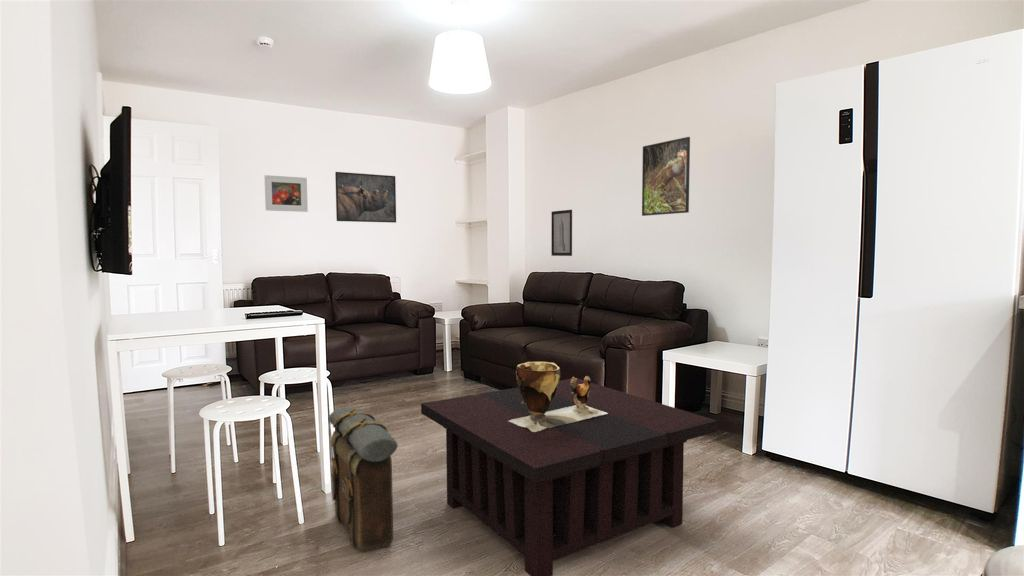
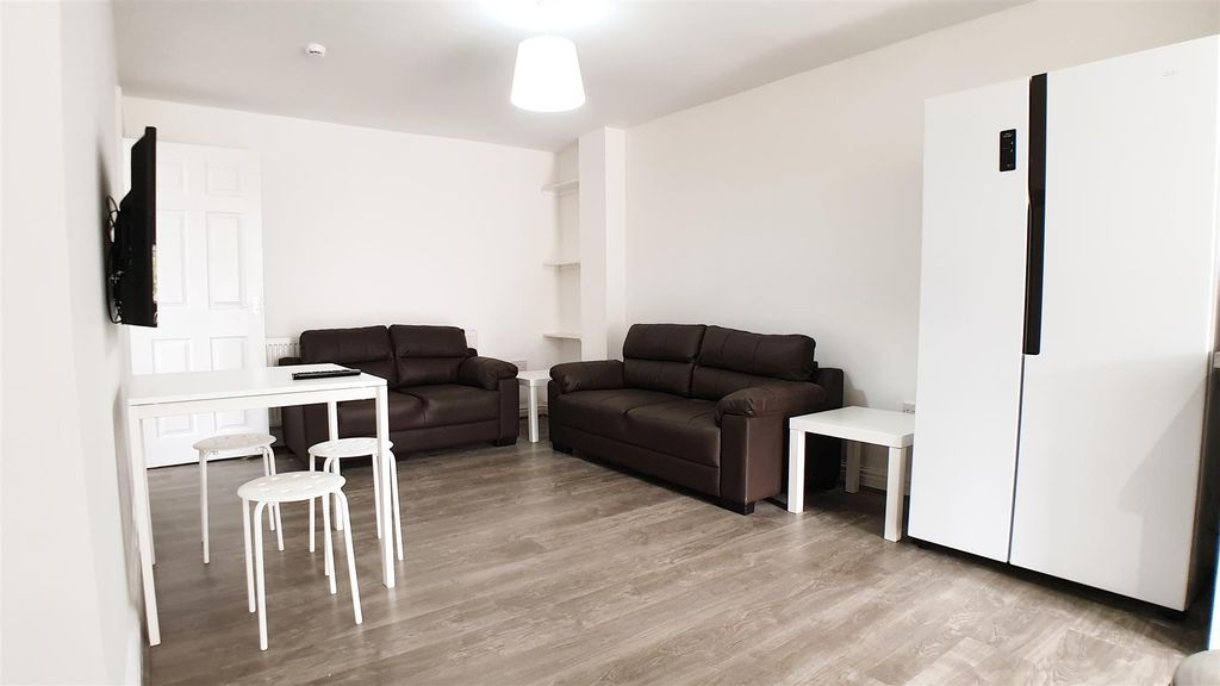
- backpack (360, 472)
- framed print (664, 178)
- coffee table (560, 462)
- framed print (286, 193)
- clay pot (556, 389)
- wall art (561, 233)
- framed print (366, 198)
